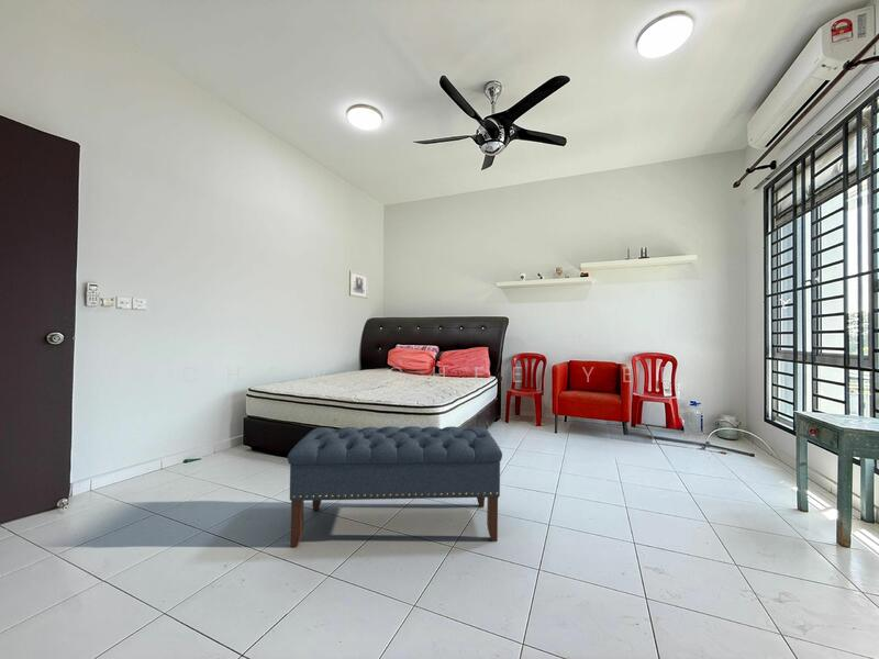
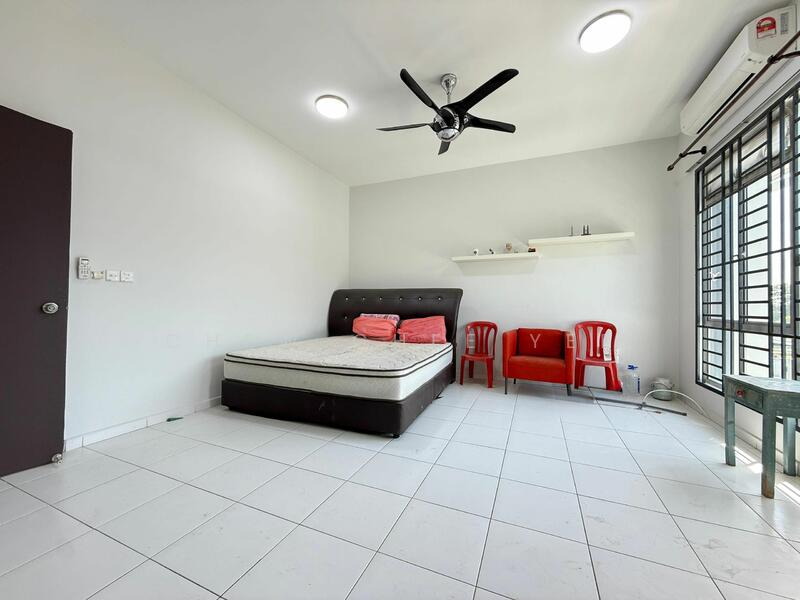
- bench (399, 478)
- wall art (358, 284)
